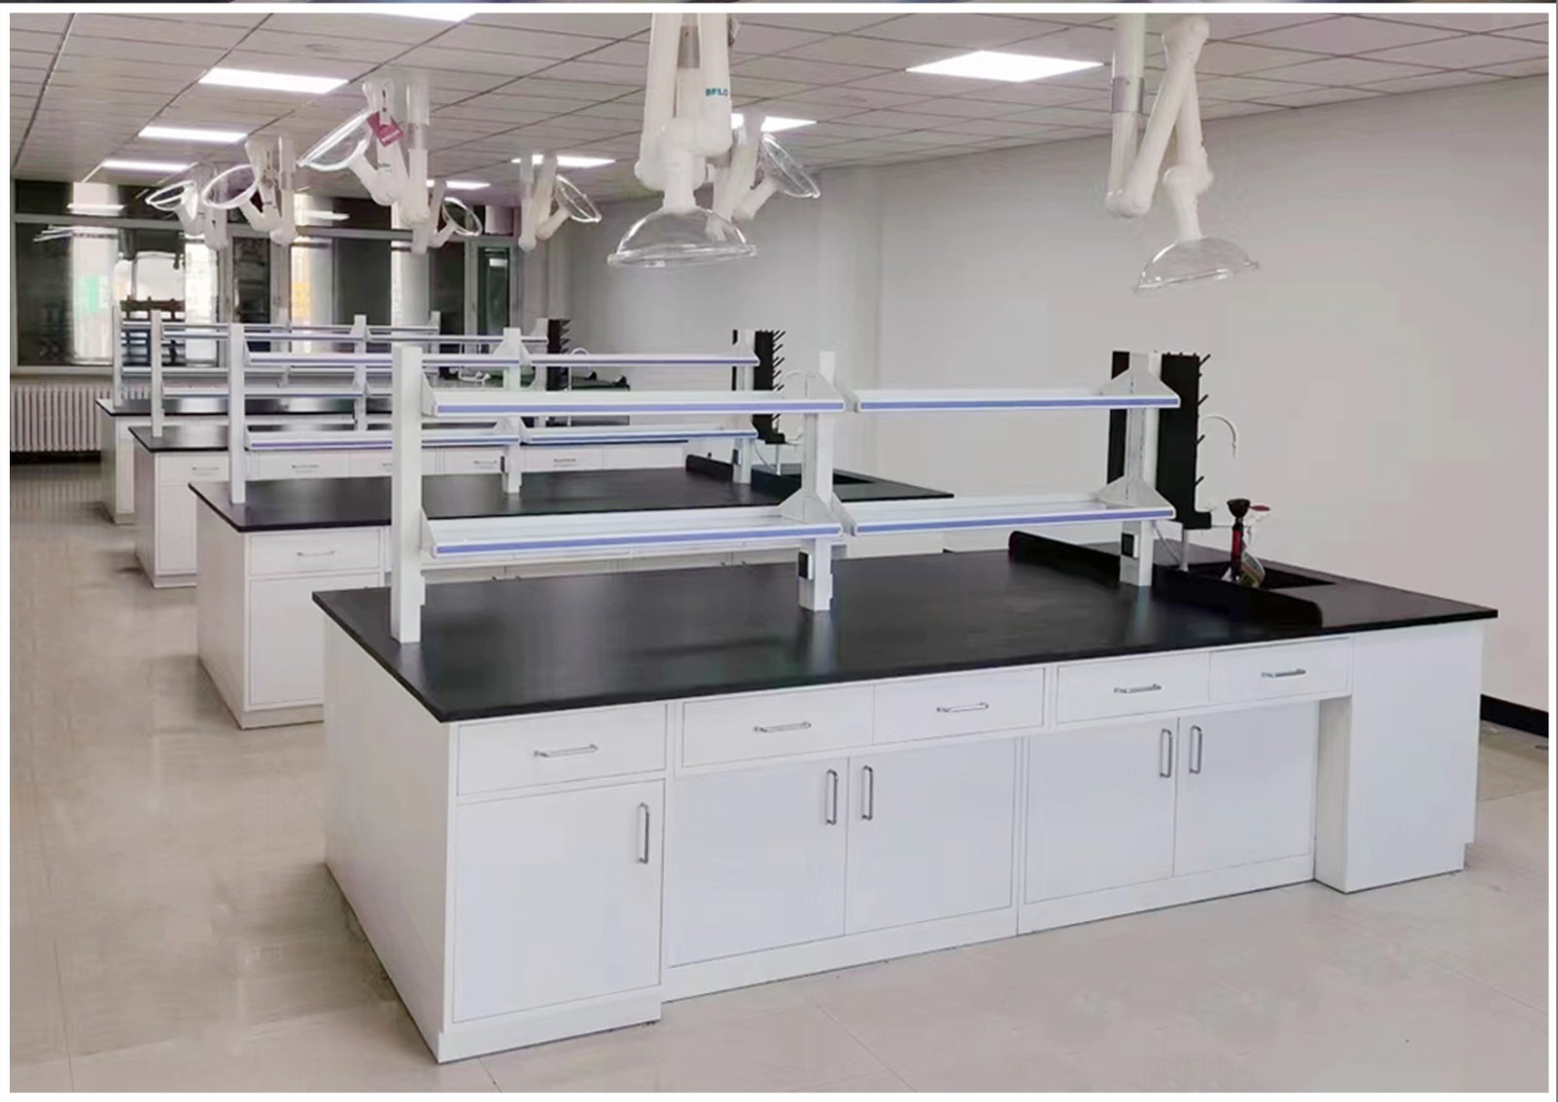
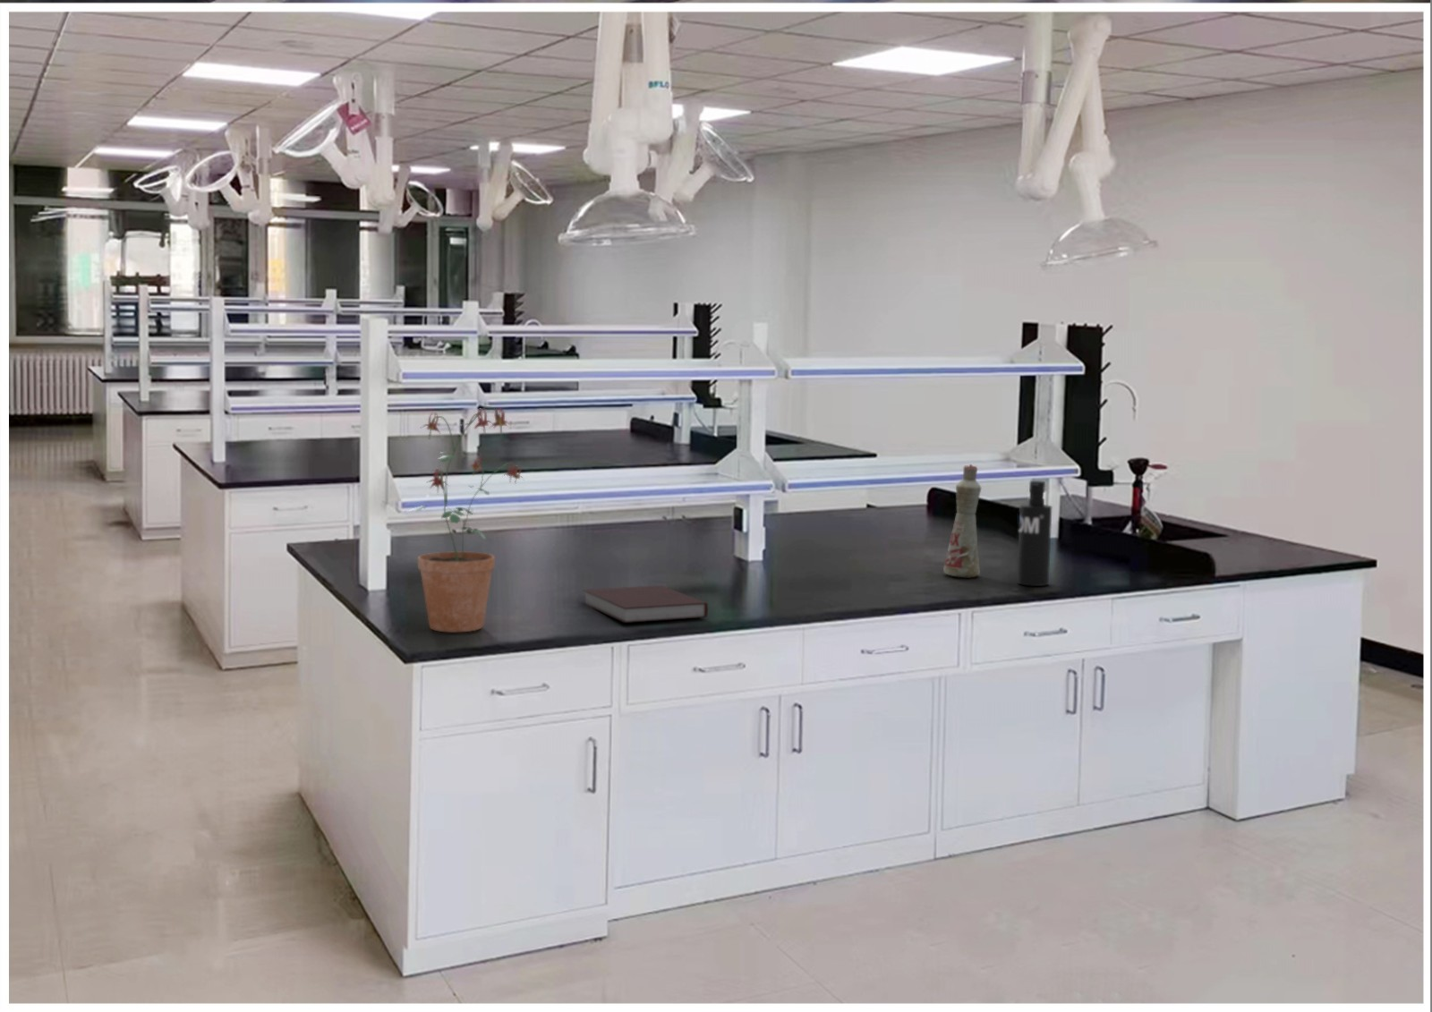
+ soap dispenser (1033, 532)
+ notebook (643, 603)
+ potted plant (461, 515)
+ bottle (963, 520)
